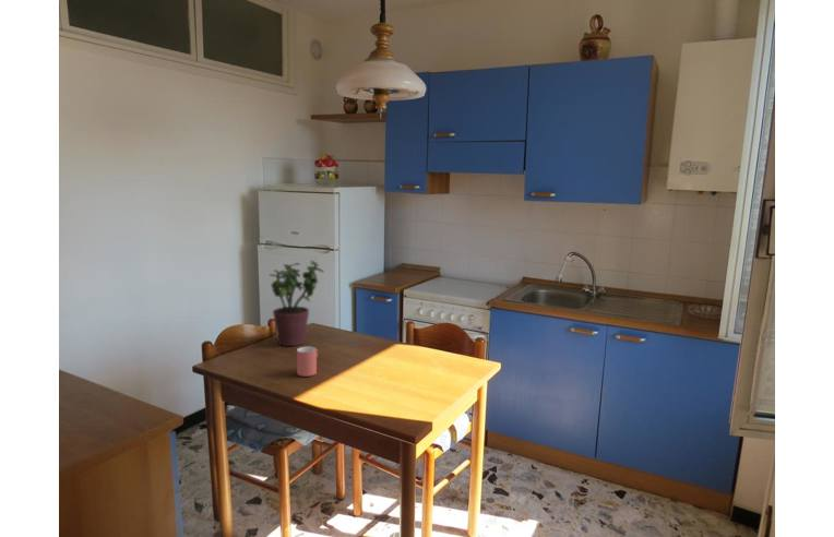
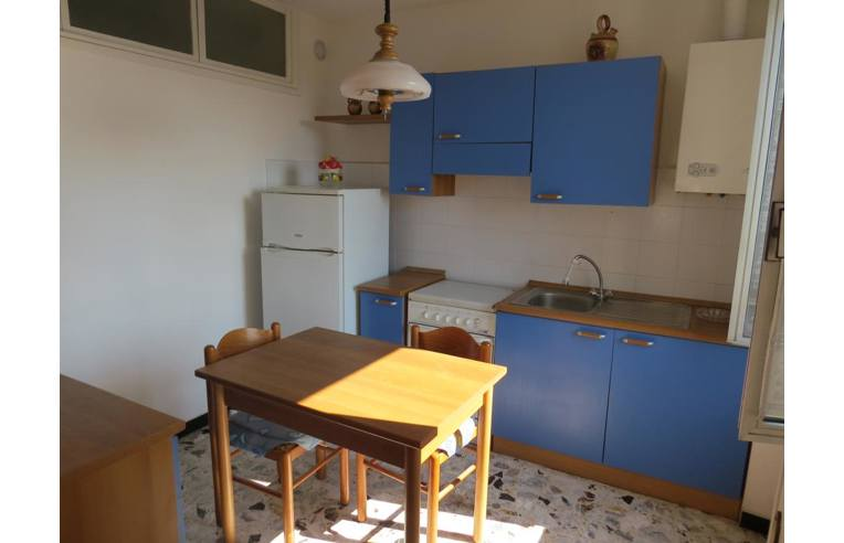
- cup (309, 359)
- potted plant (291, 302)
